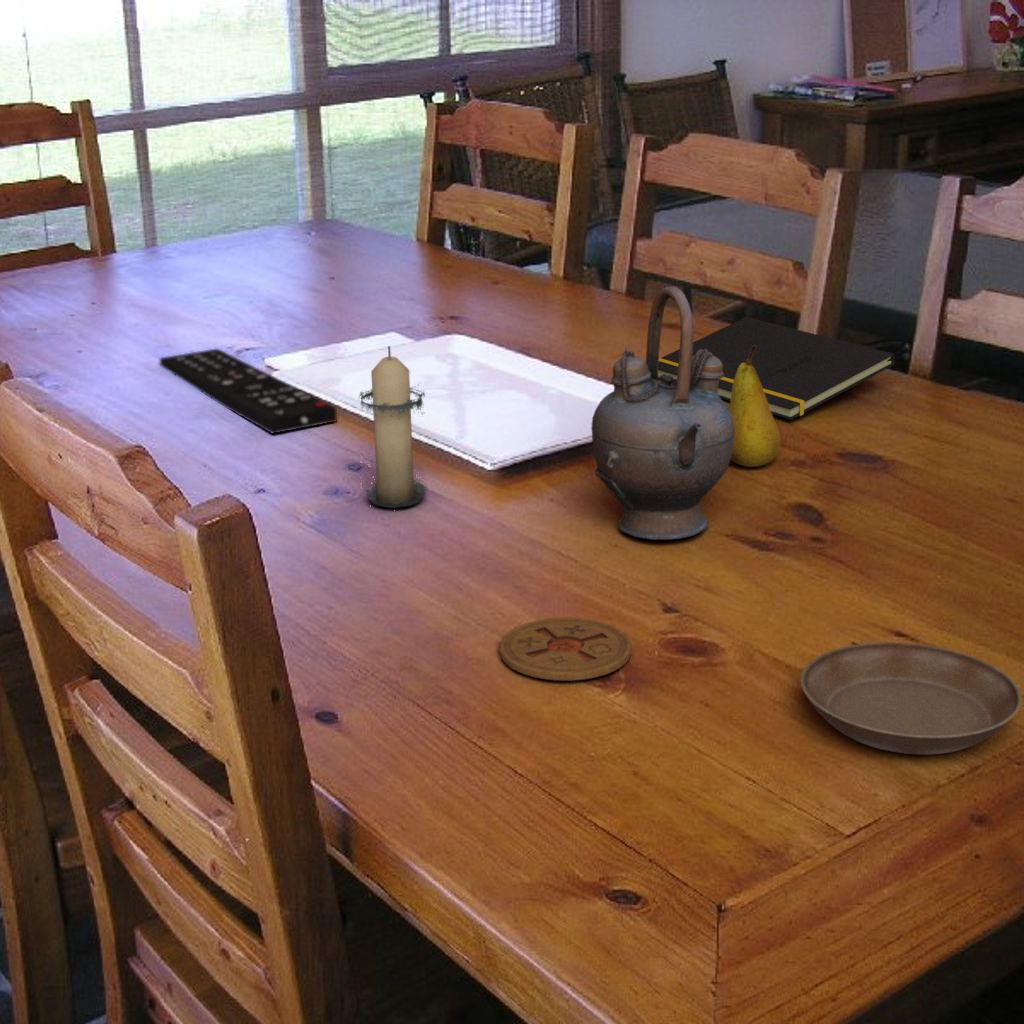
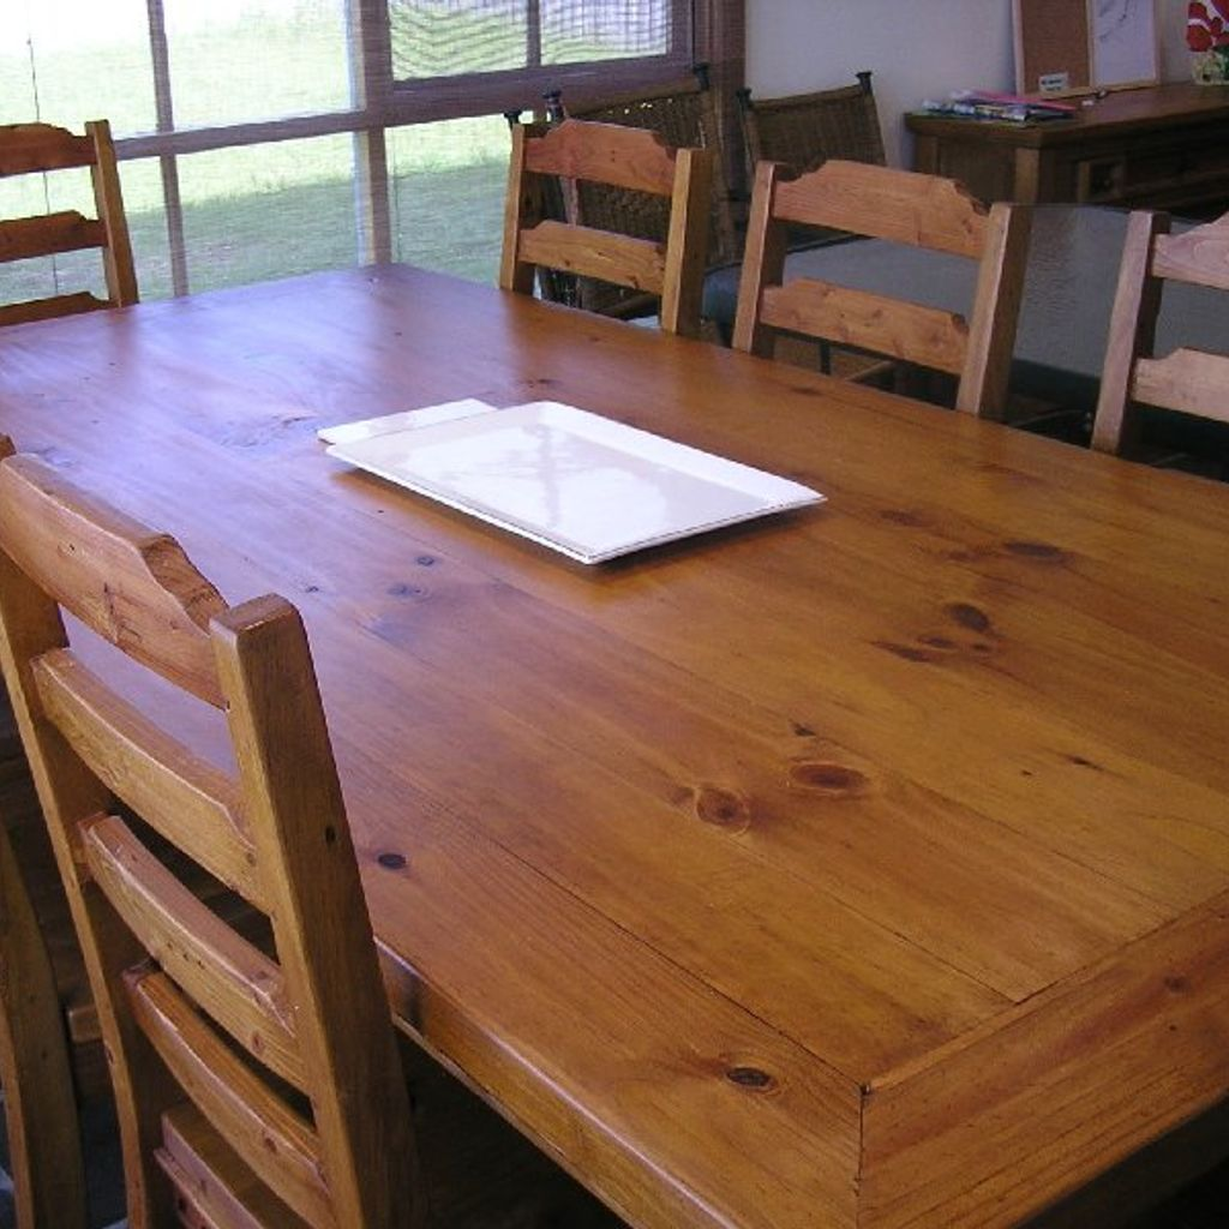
- teapot (667, 415)
- notepad (767, 364)
- fruit (751, 405)
- candle (392, 424)
- remote control (243, 386)
- saucer (908, 702)
- coaster (565, 647)
